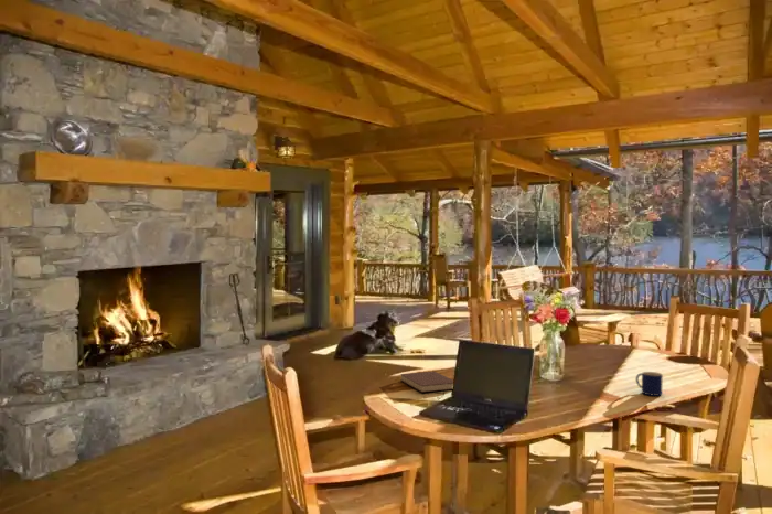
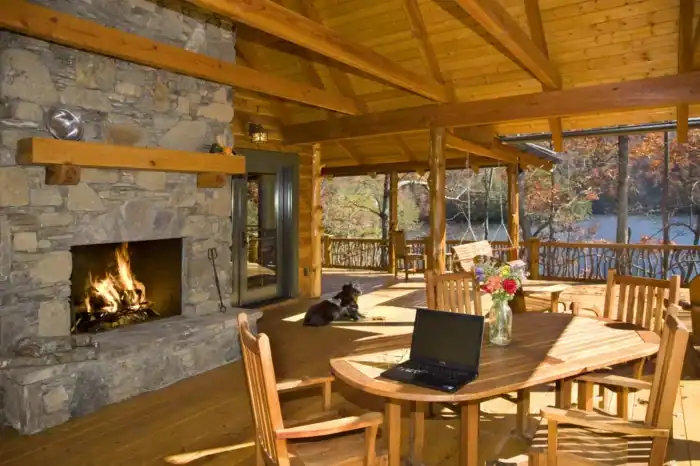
- notebook (428, 381)
- mug (647, 382)
